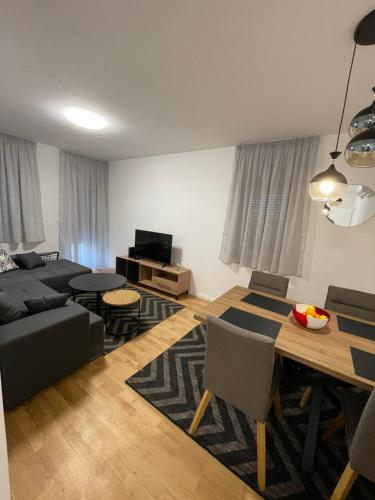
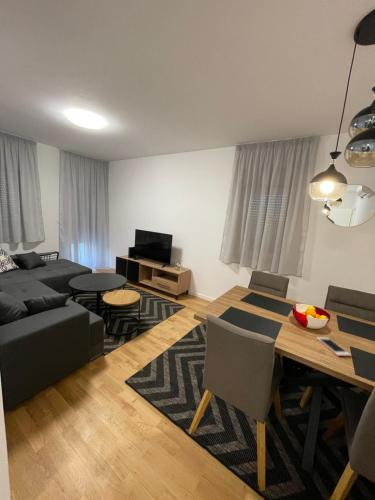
+ cell phone (332, 346)
